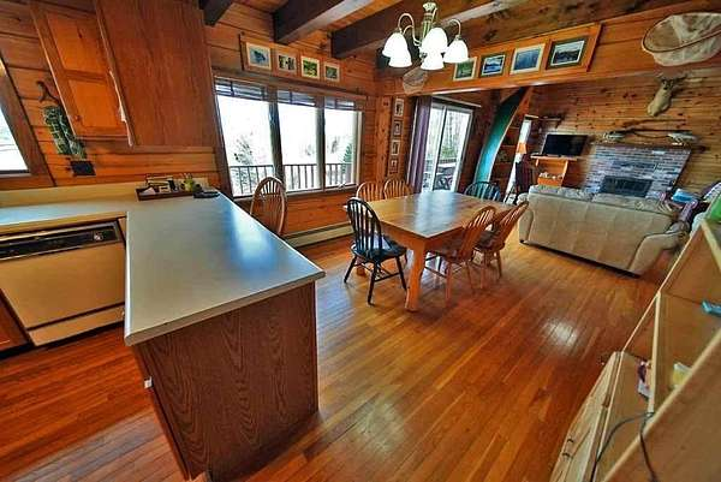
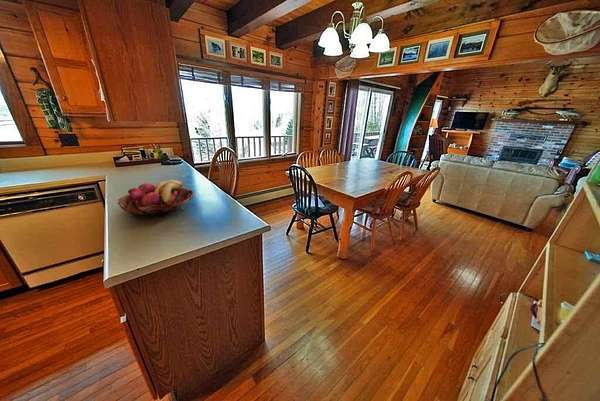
+ fruit basket (158, 196)
